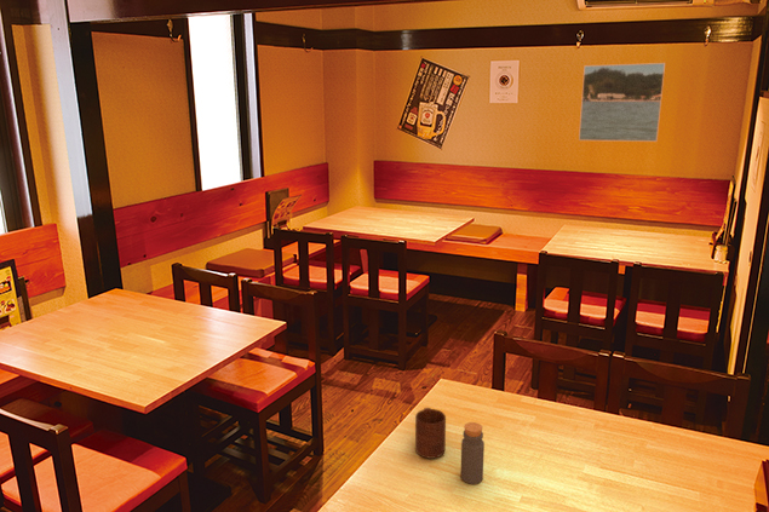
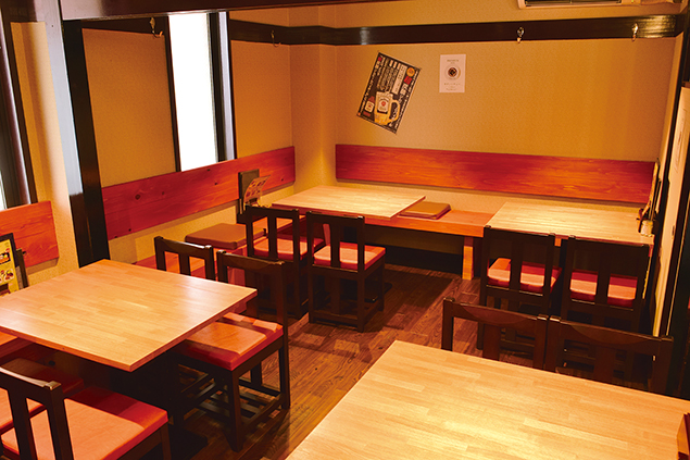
- bottle (472, 451)
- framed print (620, 103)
- cup (427, 431)
